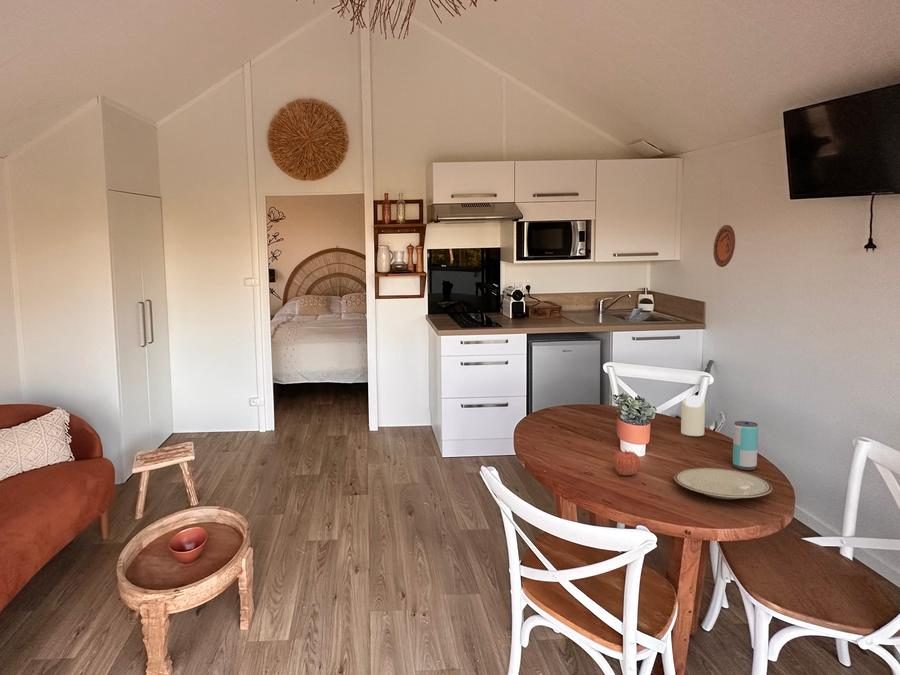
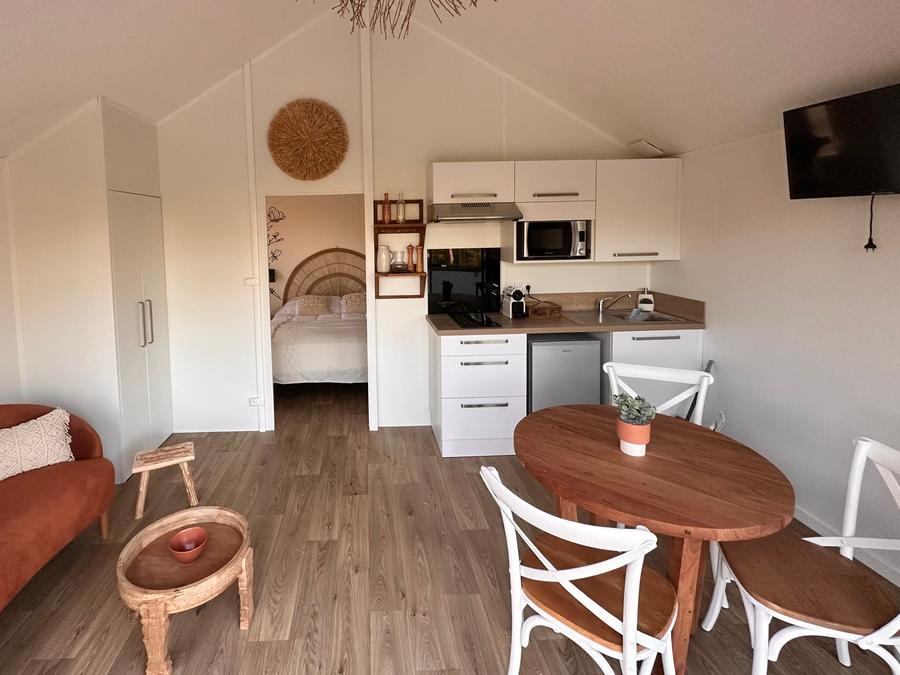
- apple (626, 461)
- decorative plate (724, 246)
- beverage can (745, 445)
- plate (721, 486)
- candle (693, 414)
